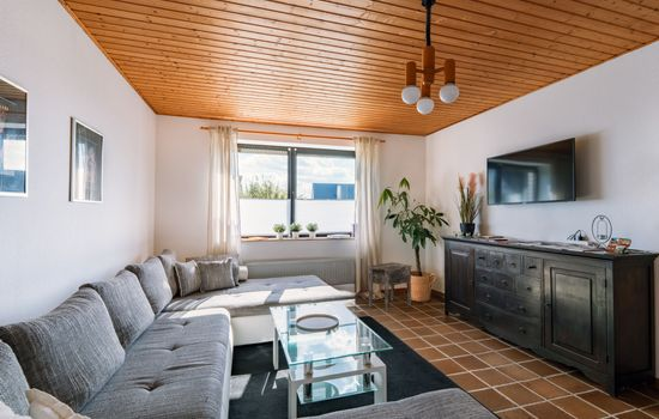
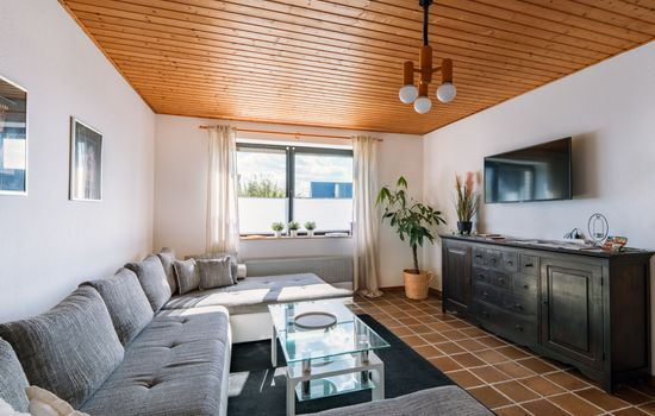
- side table (389, 285)
